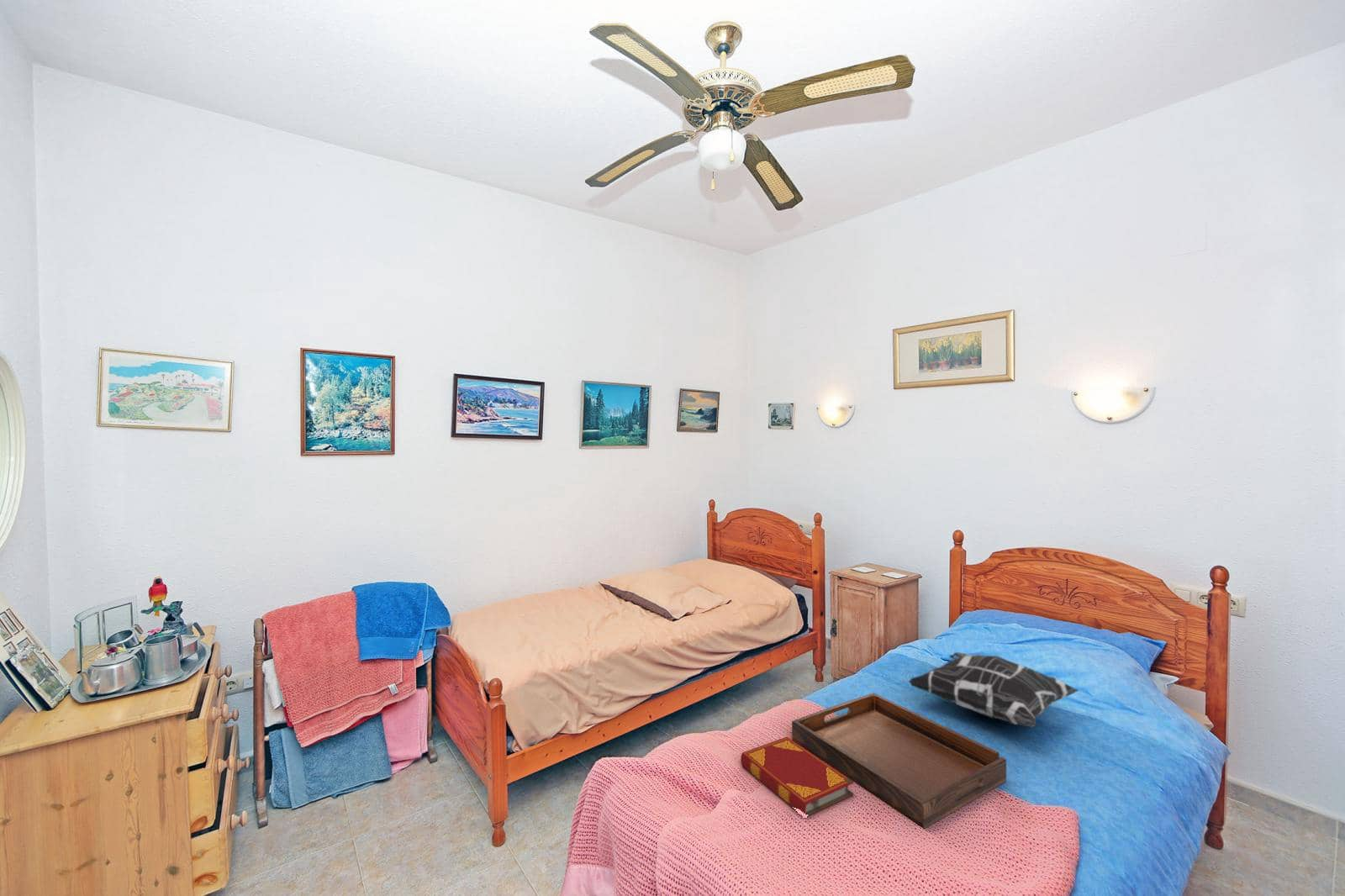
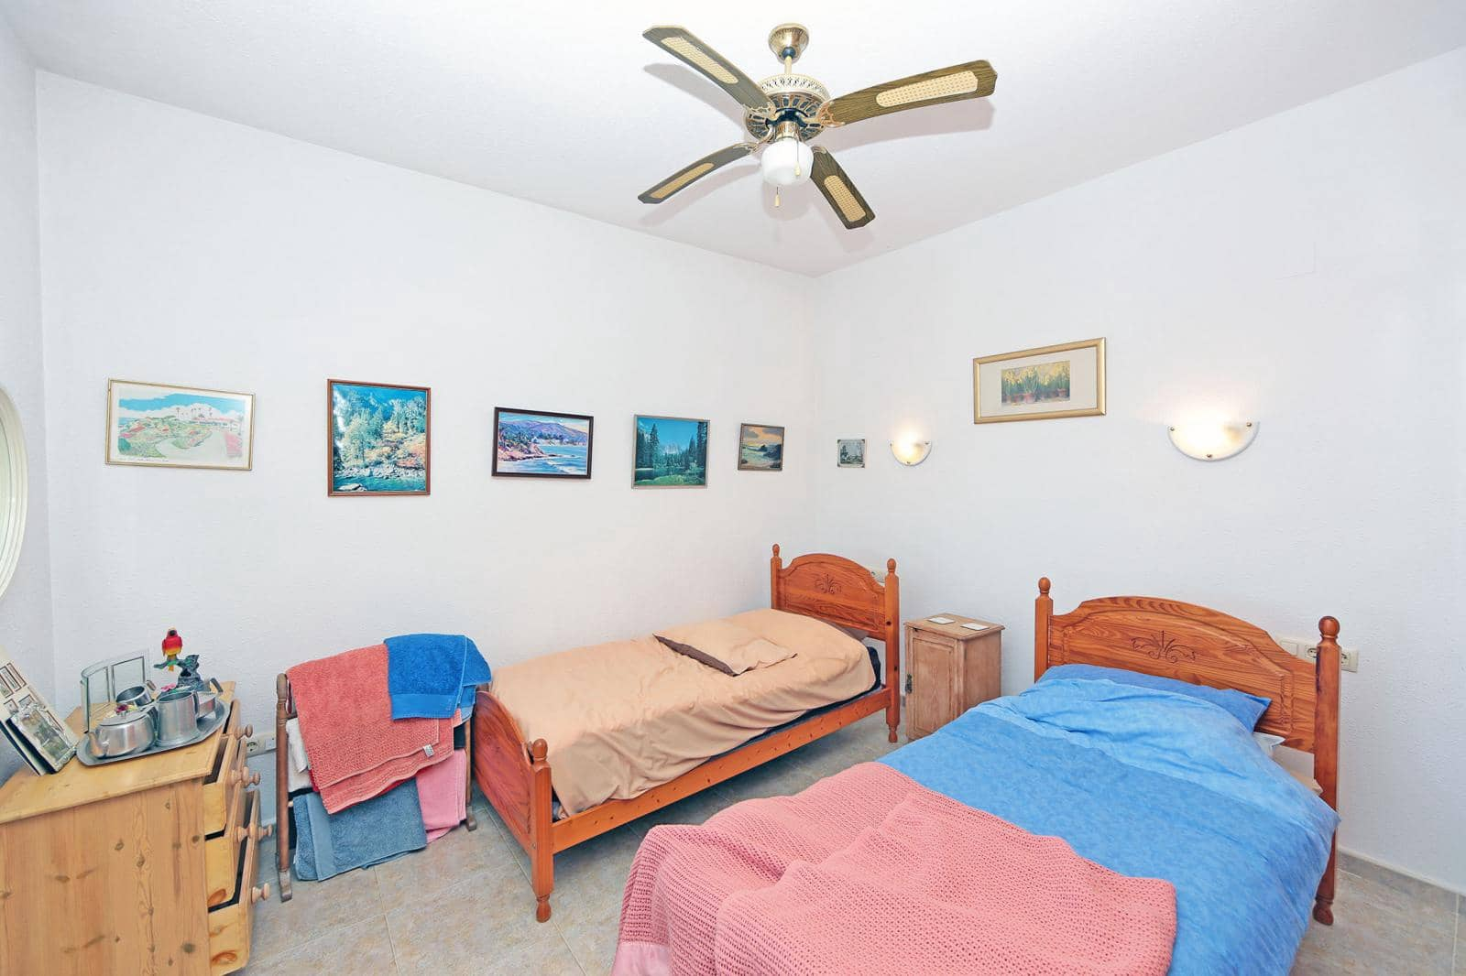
- decorative pillow (989, 683)
- serving tray (894, 748)
- hardback book (794, 772)
